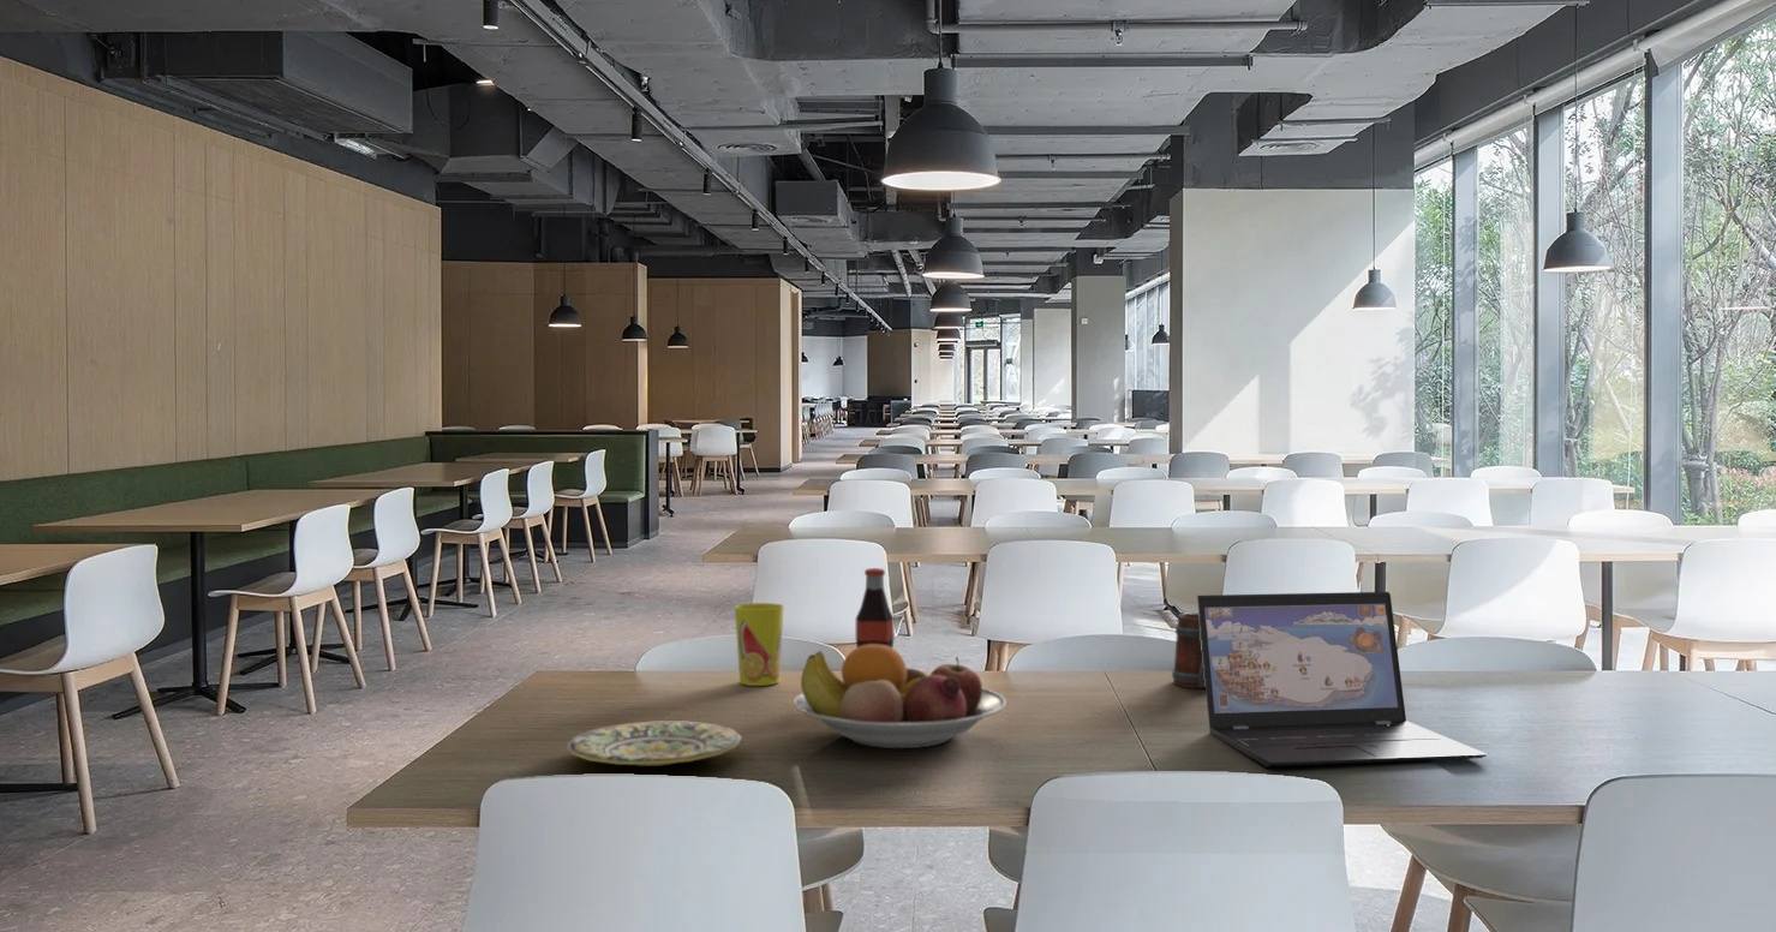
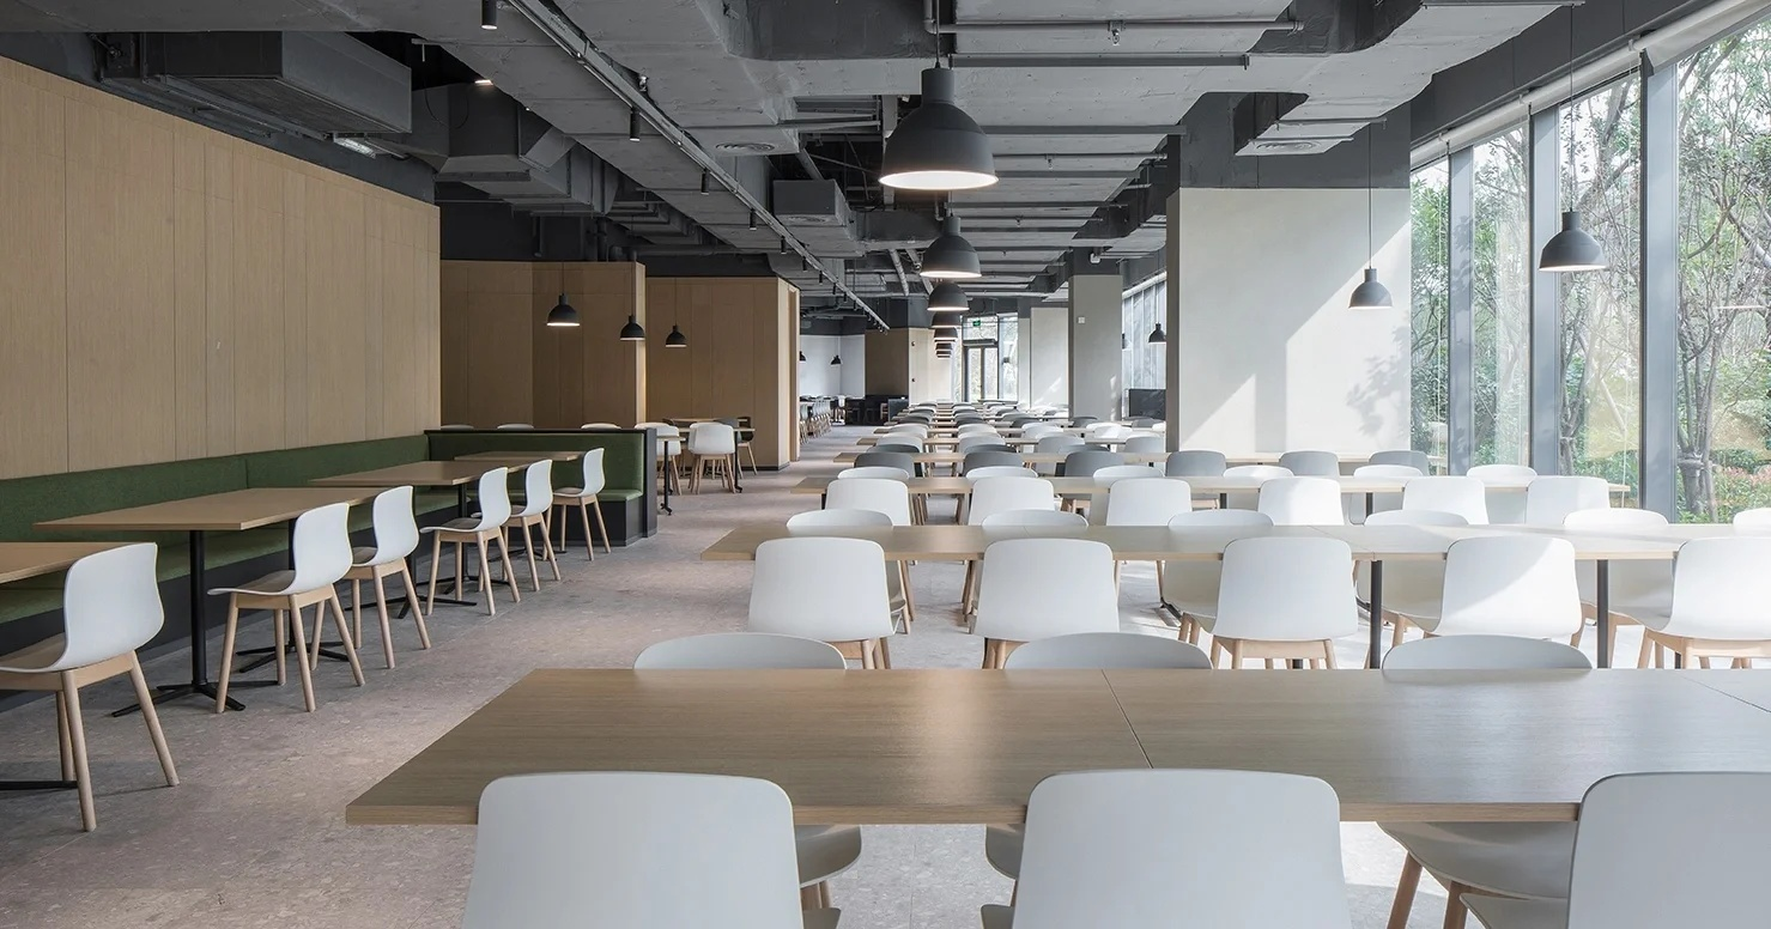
- plate (654, 748)
- laptop (1334, 673)
- mug (1200, 651)
- fruit bowl (899, 691)
- cup (759, 644)
- bottle (874, 631)
